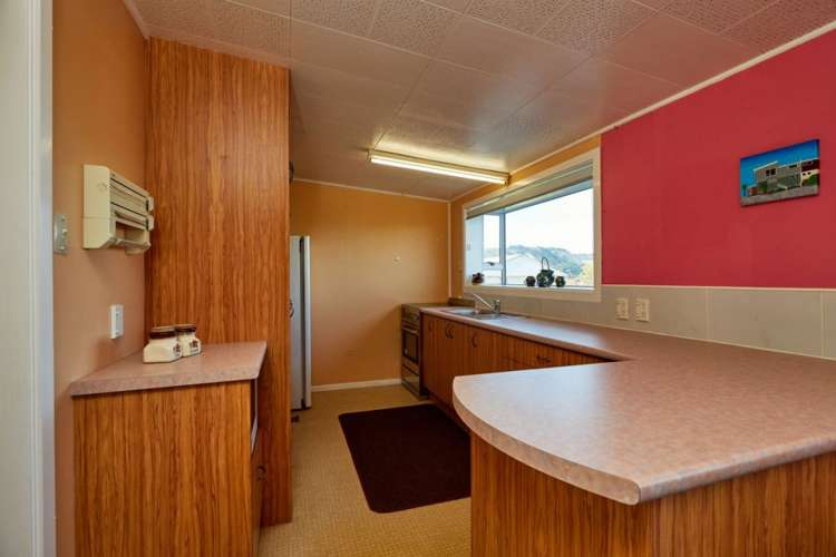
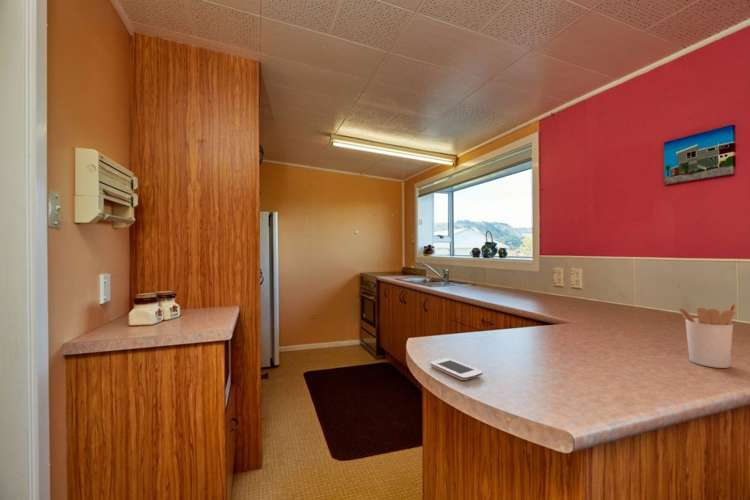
+ utensil holder (711, 334)
+ smartphone (455, 368)
